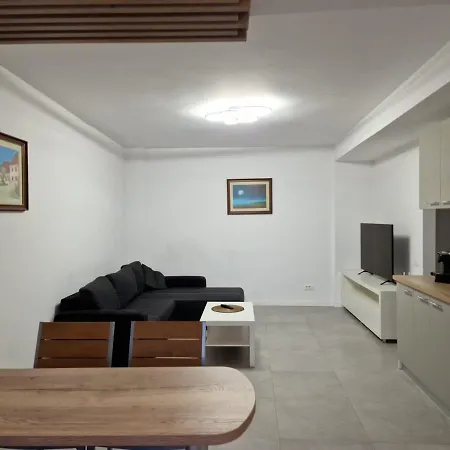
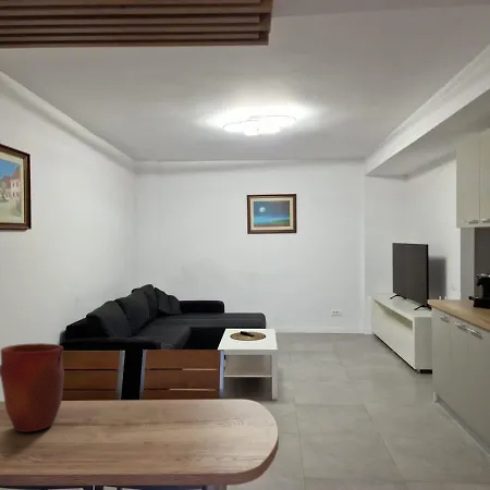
+ vase (33, 385)
